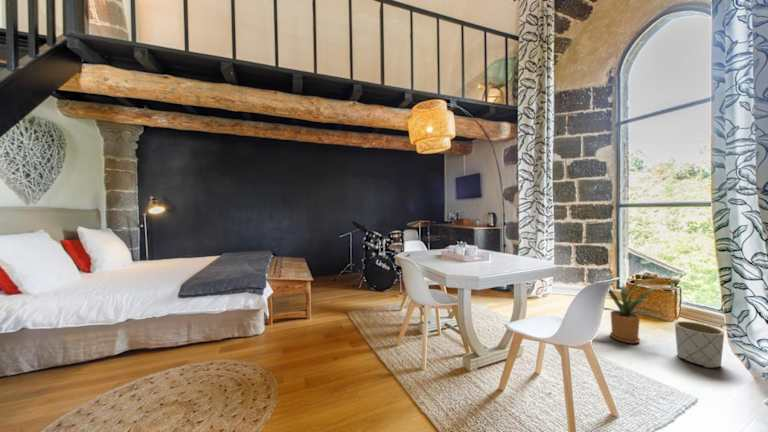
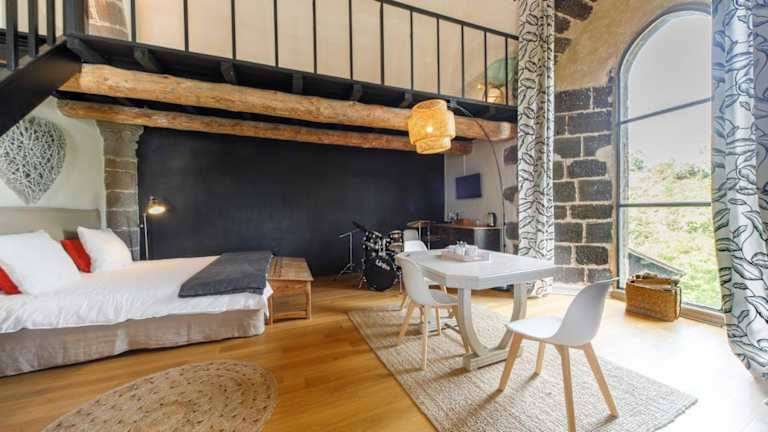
- planter (698, 344)
- house plant (625, 306)
